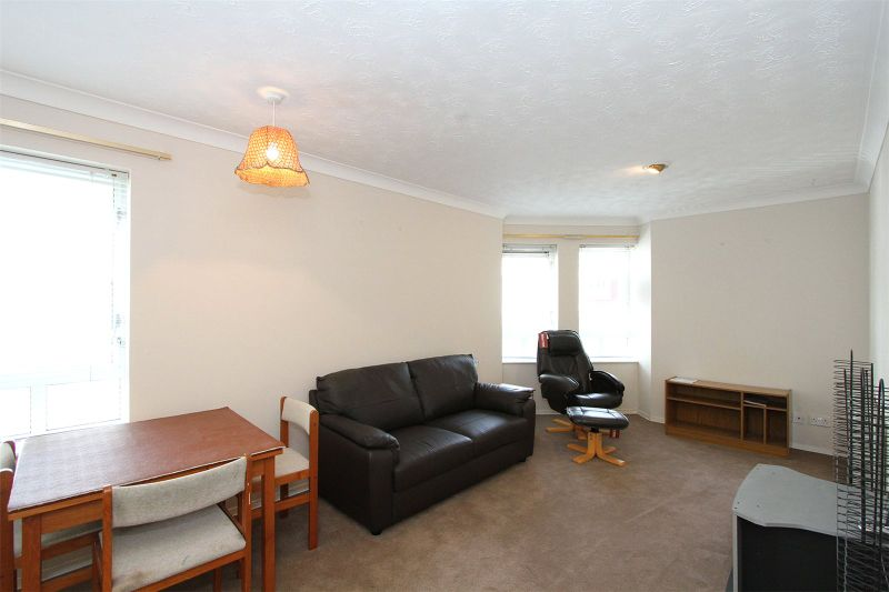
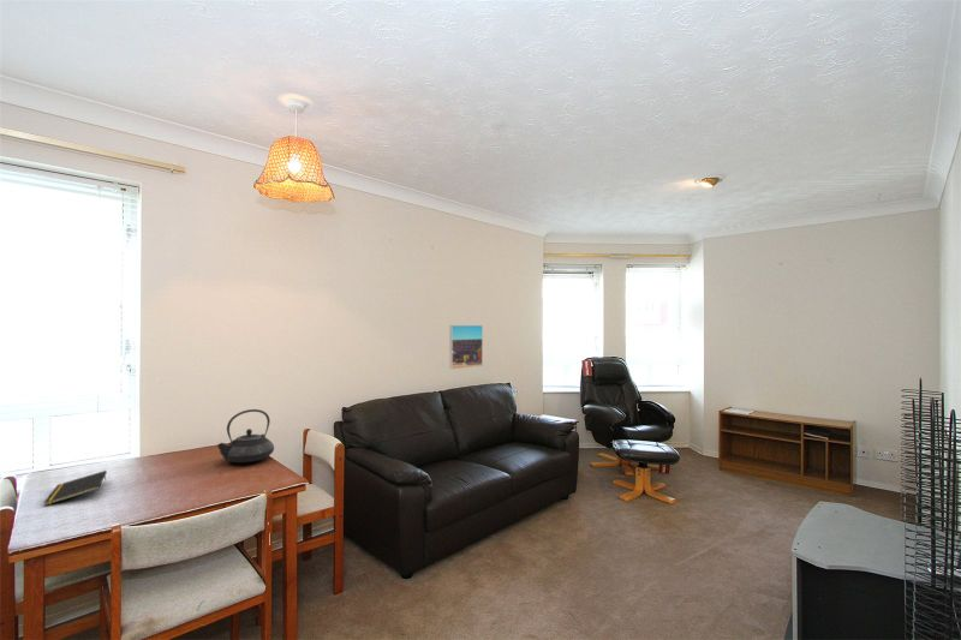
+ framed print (466, 346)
+ notepad (77, 486)
+ teapot (245, 435)
